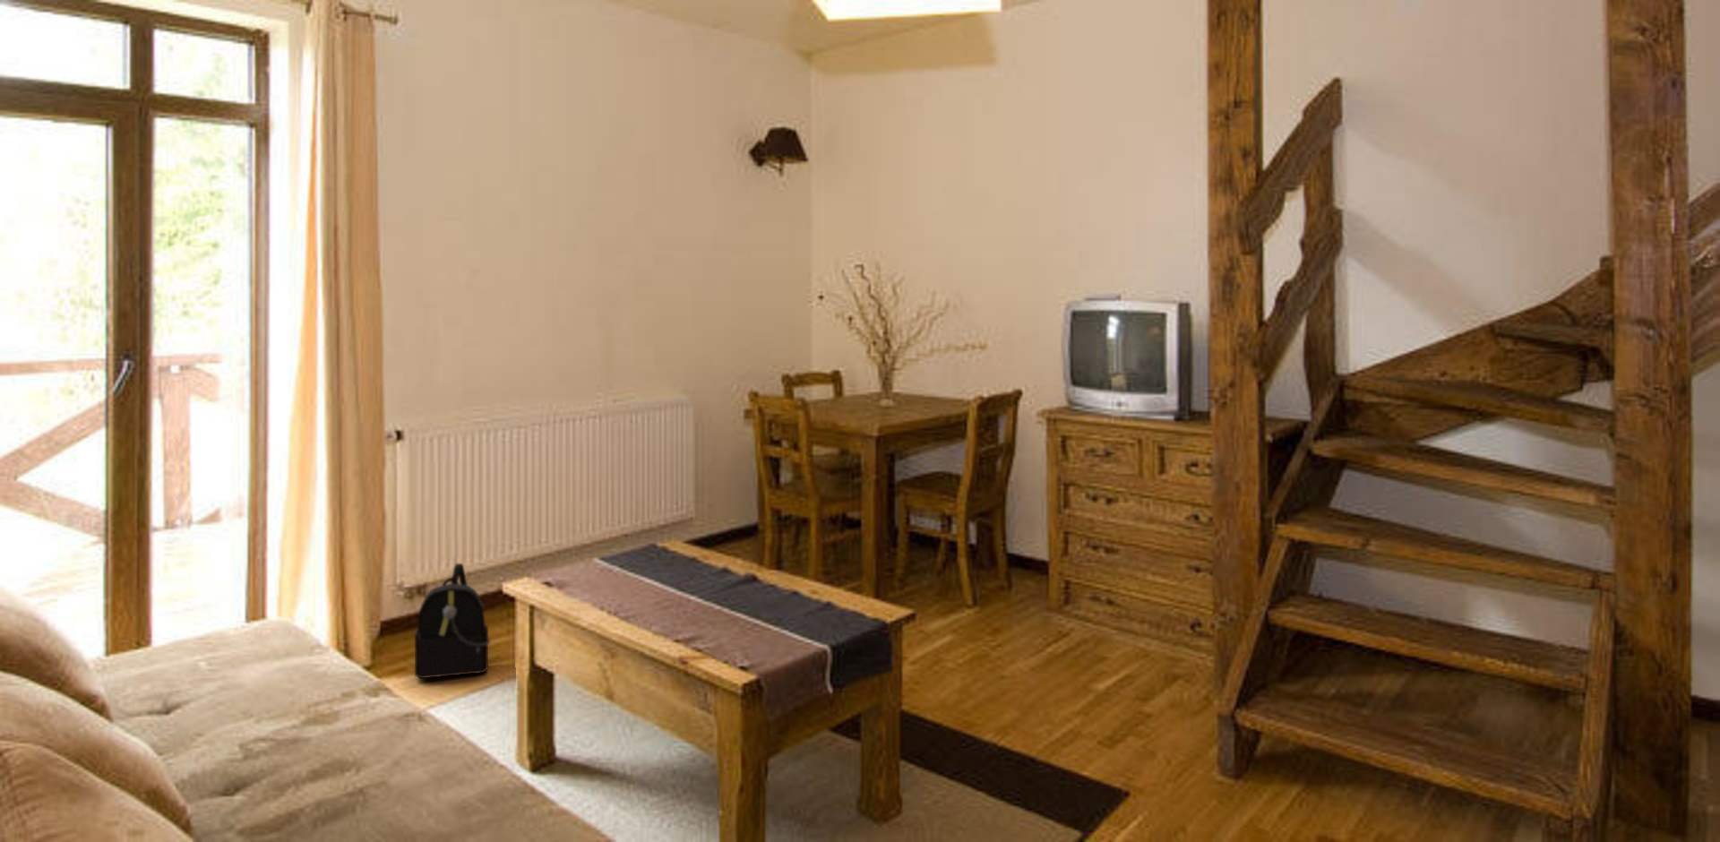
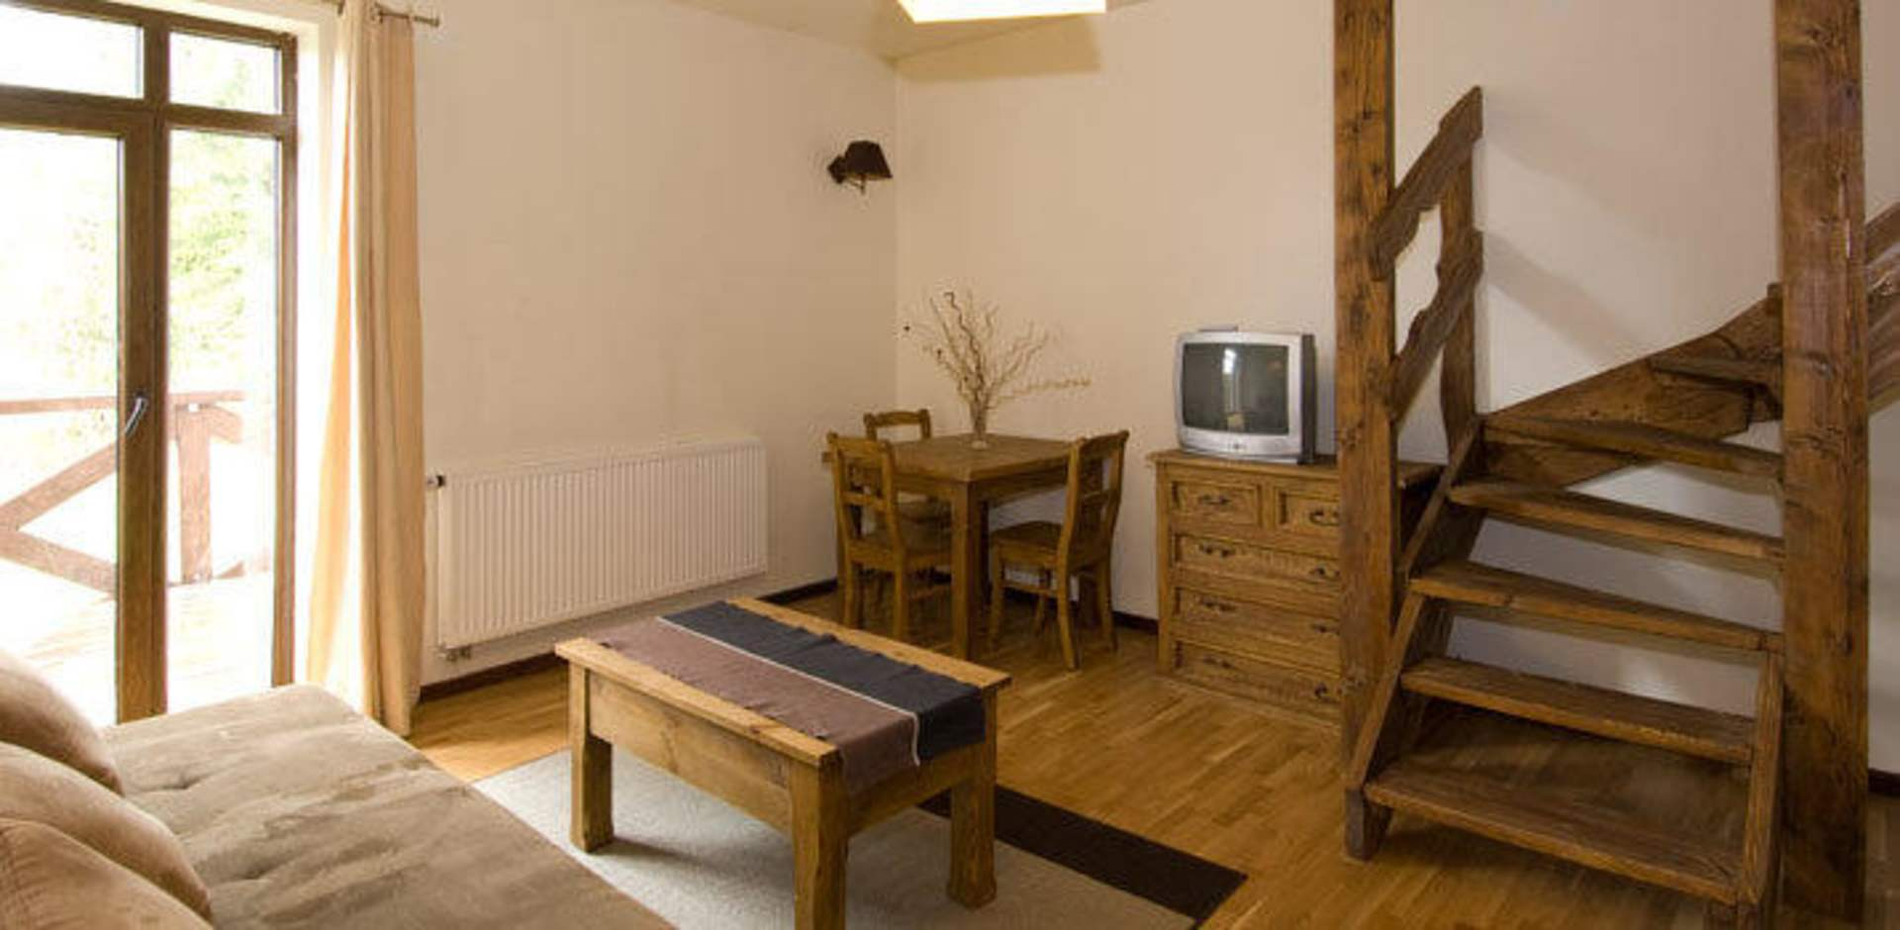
- backpack (453, 616)
